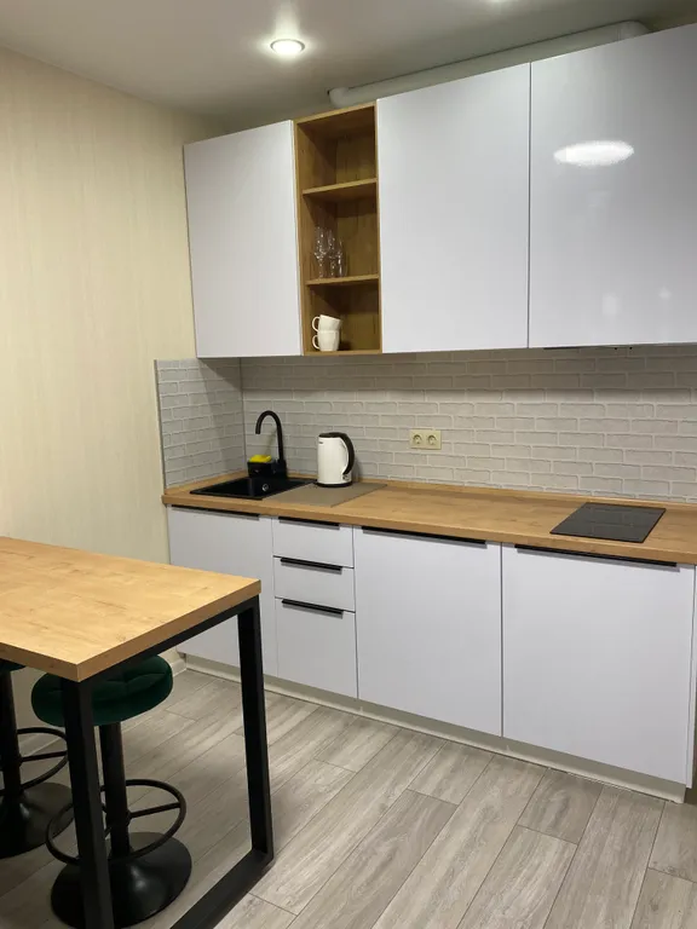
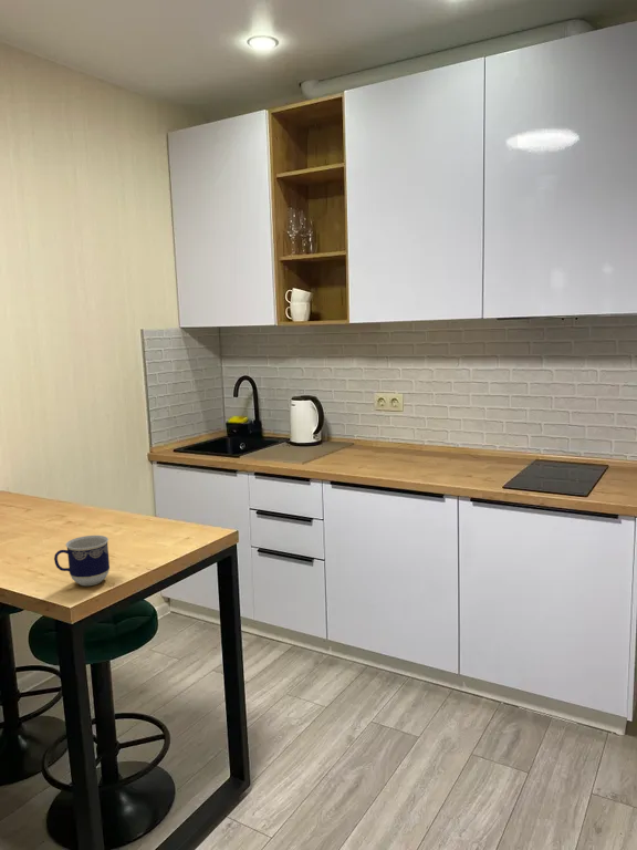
+ cup (82, 562)
